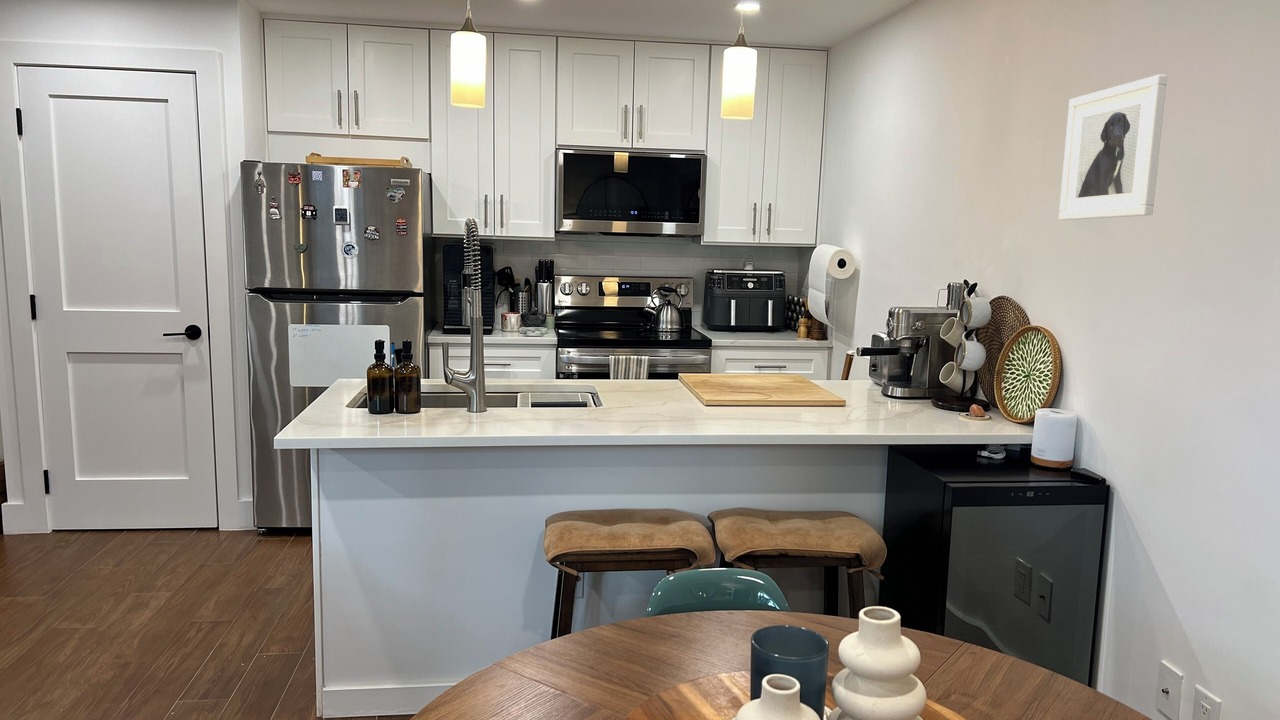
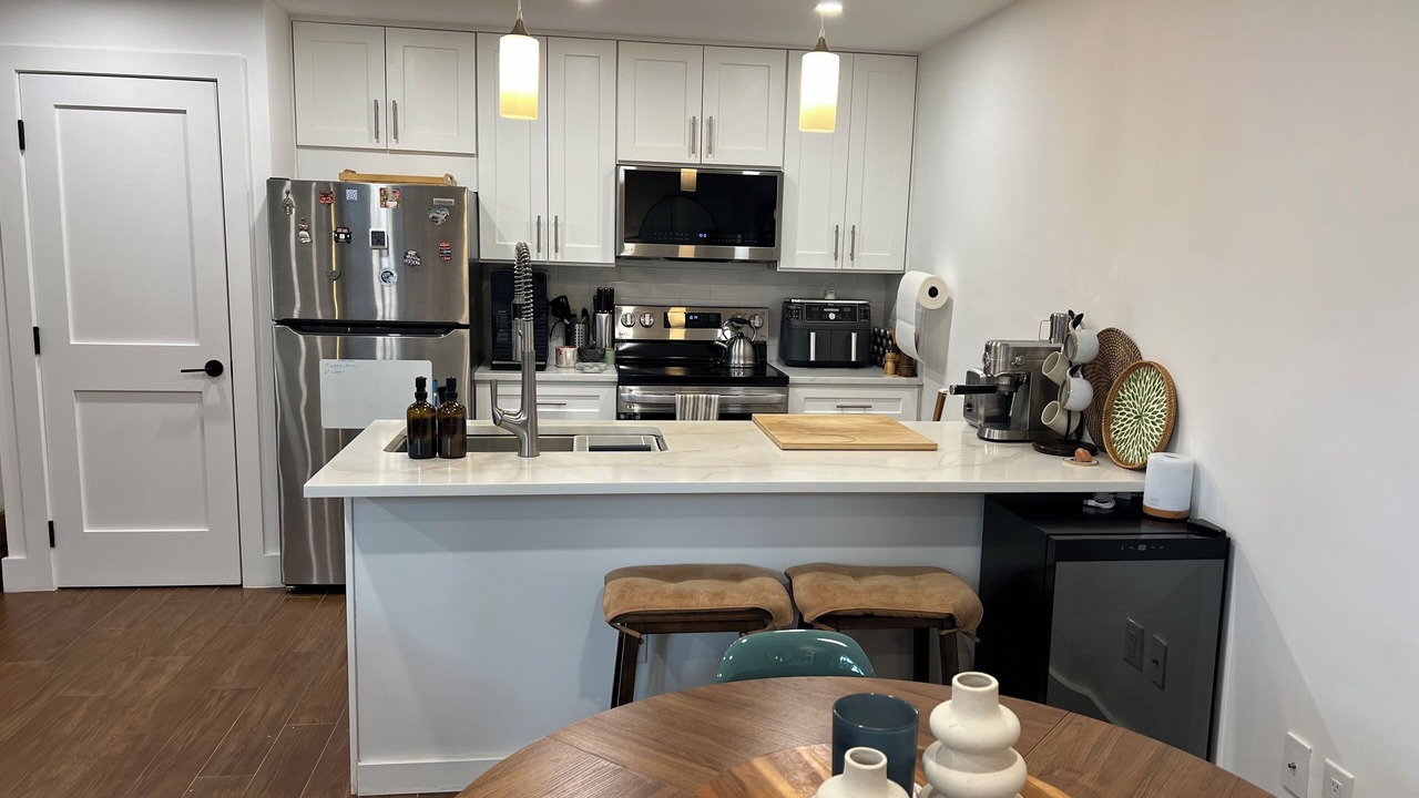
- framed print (1108, 153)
